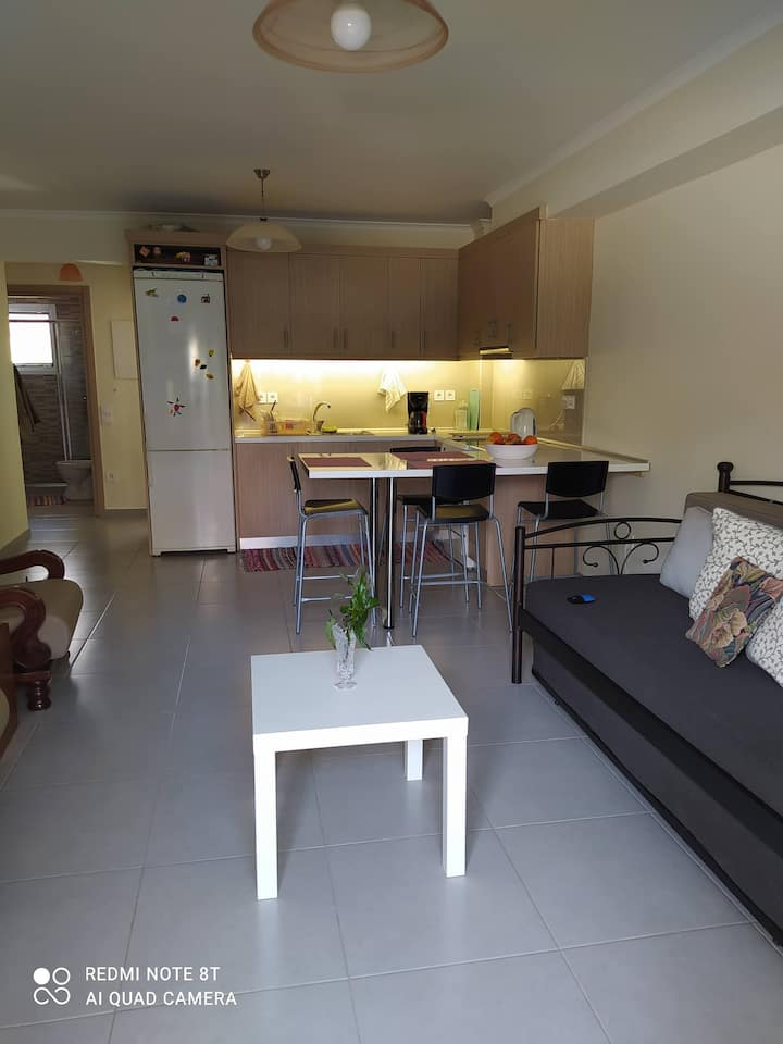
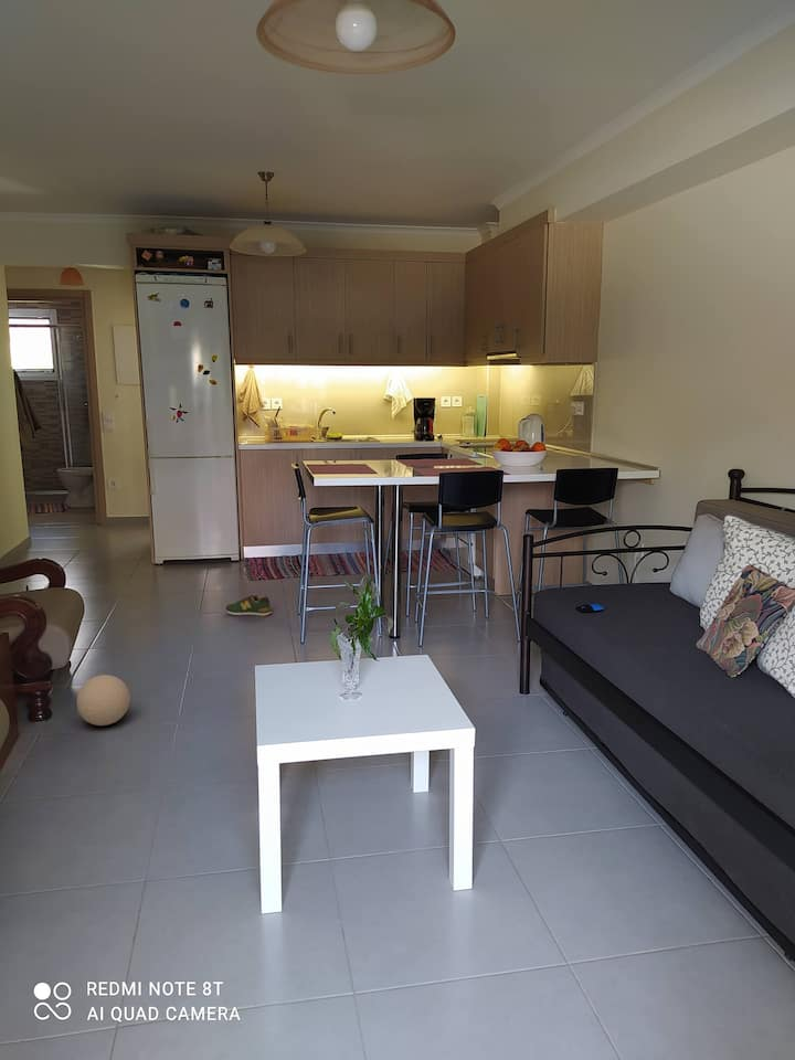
+ ball (103, 700)
+ shoe (248, 604)
